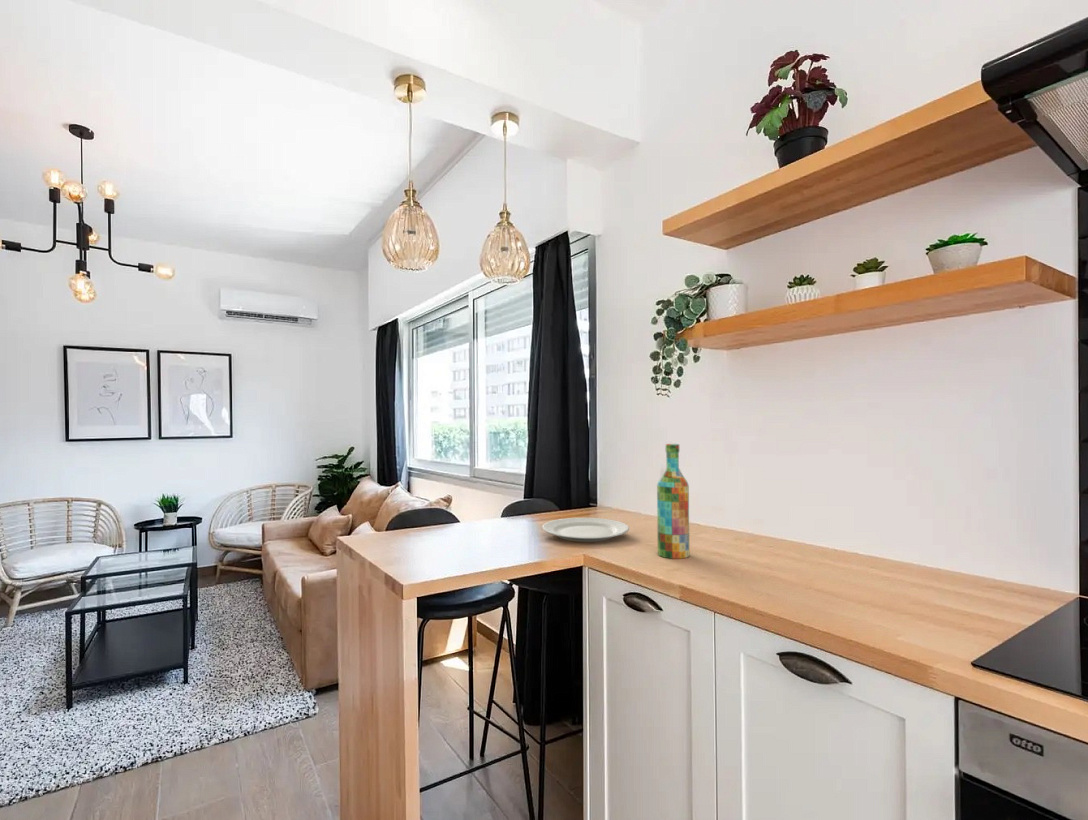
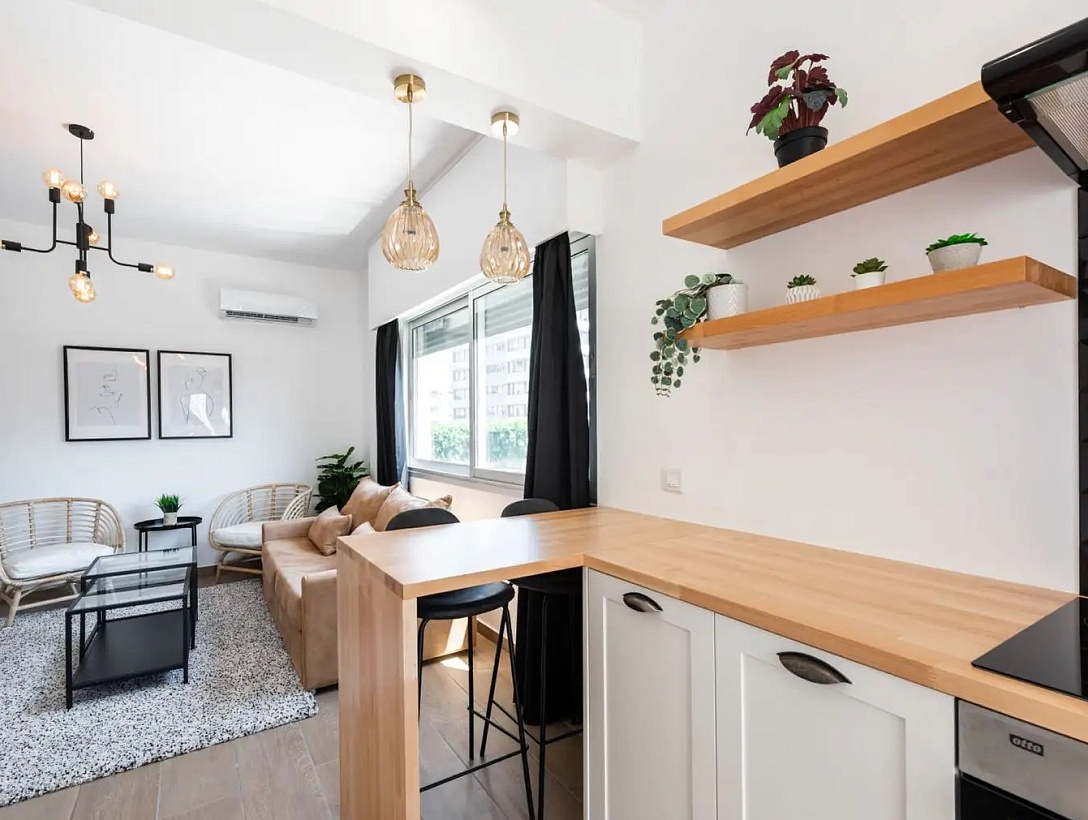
- chinaware (585, 530)
- wine bottle (672, 499)
